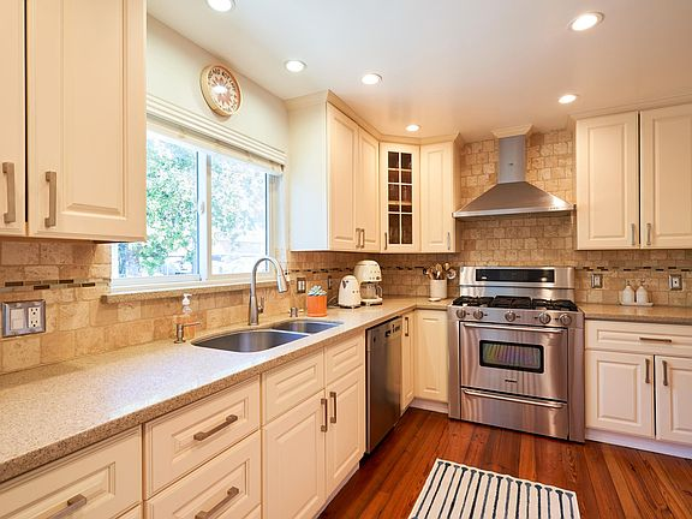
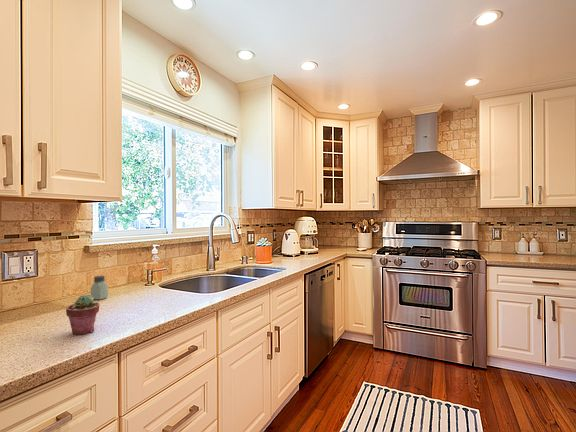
+ saltshaker (99, 287)
+ potted succulent (83, 313)
